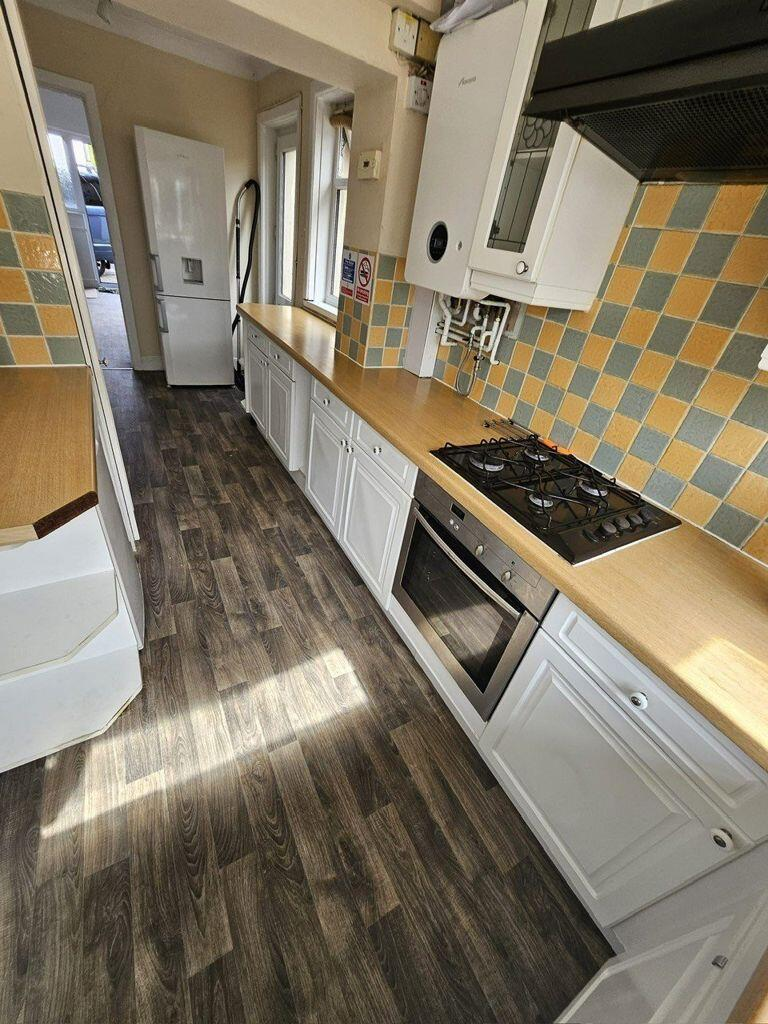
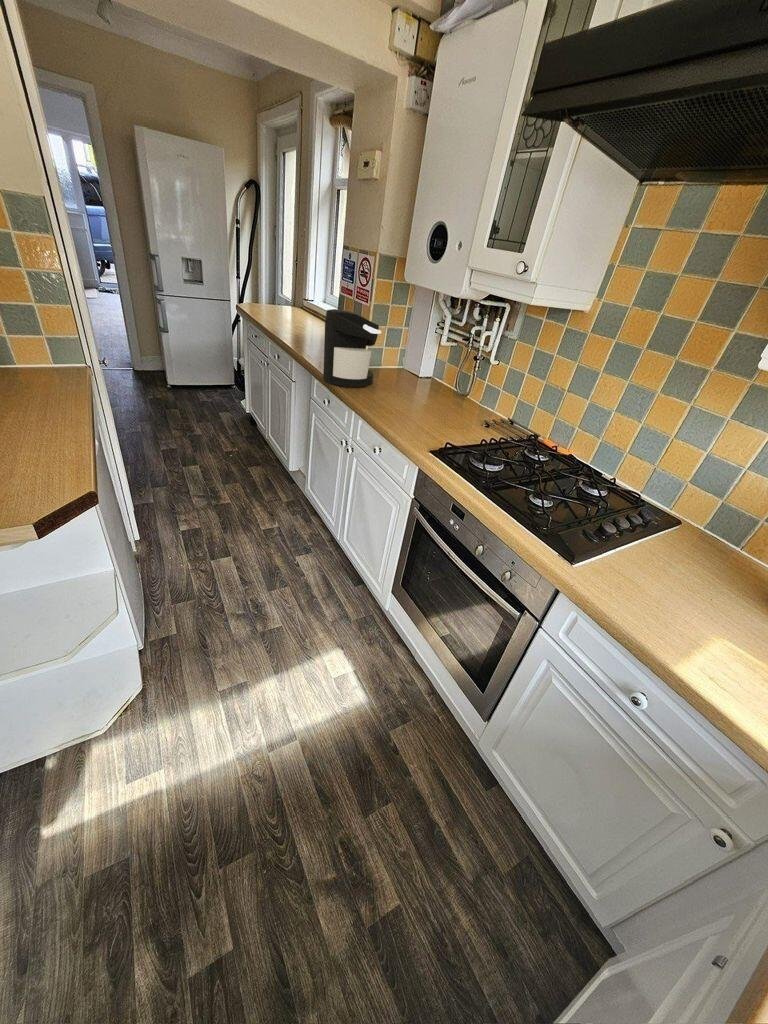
+ coffee maker (352, 347)
